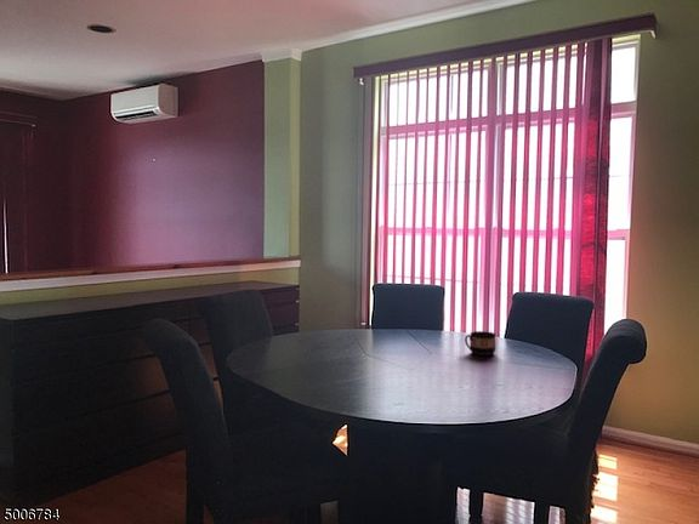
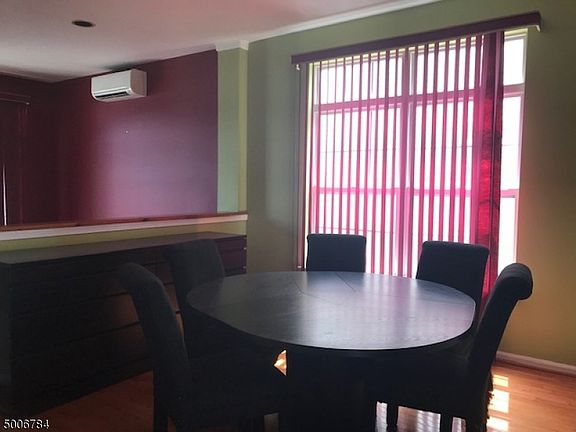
- cup (481, 343)
